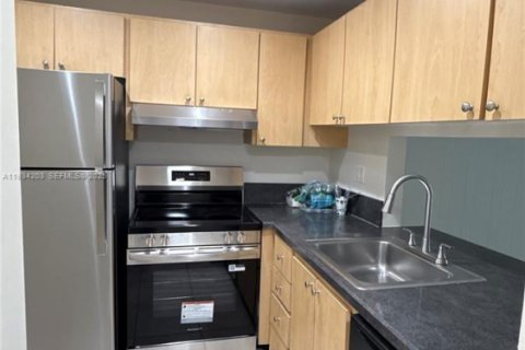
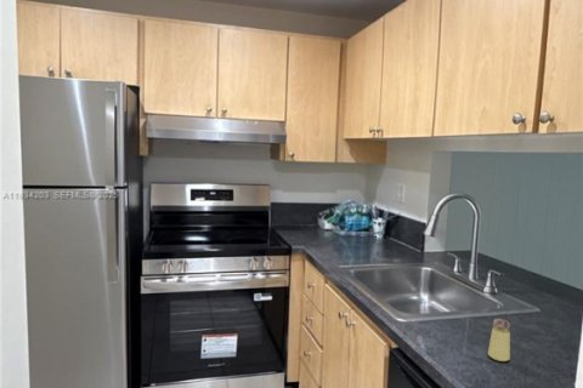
+ saltshaker (499, 338)
